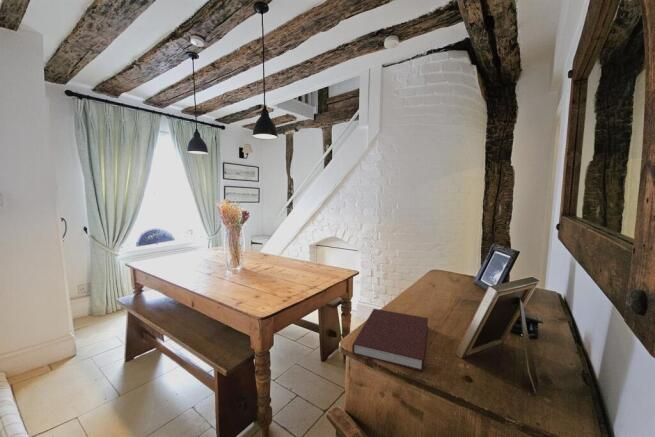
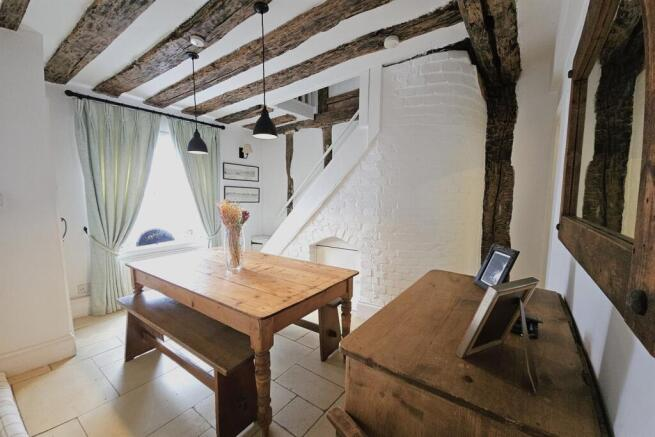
- notebook (393, 334)
